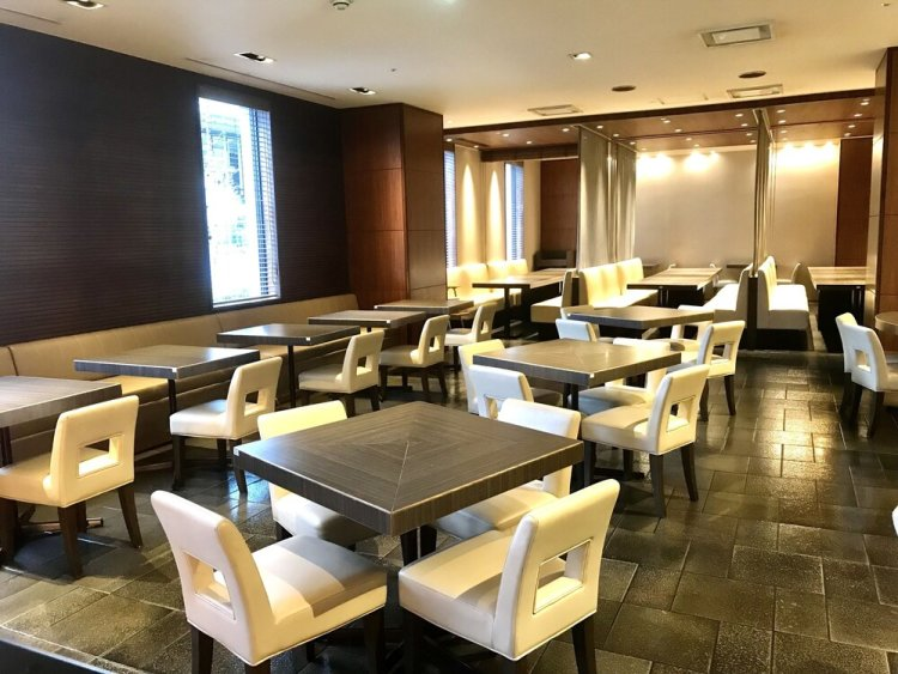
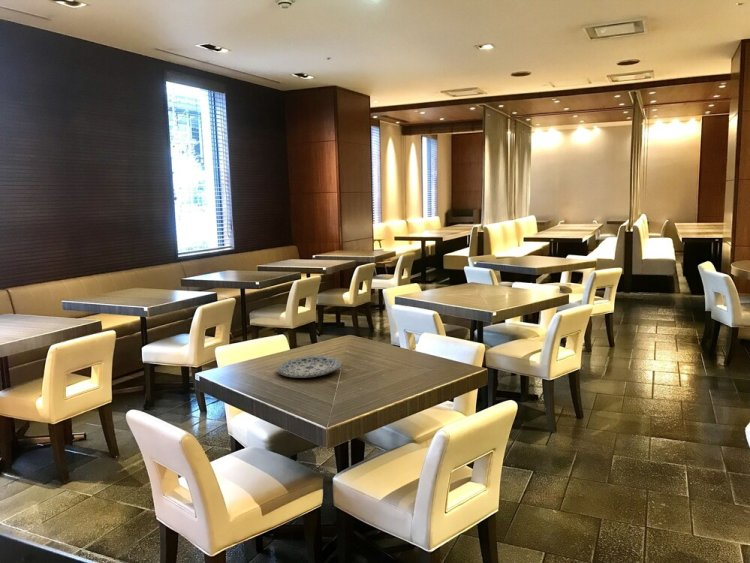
+ plate (309, 367)
